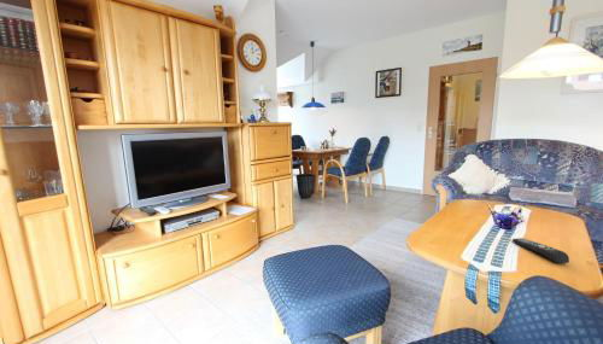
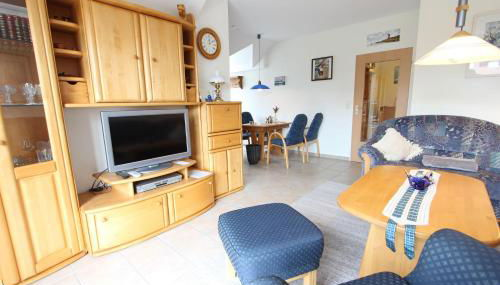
- remote control (538, 247)
